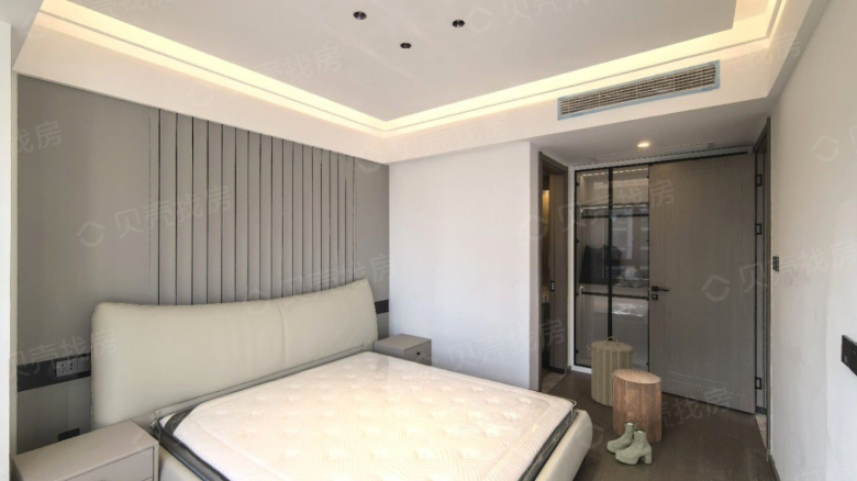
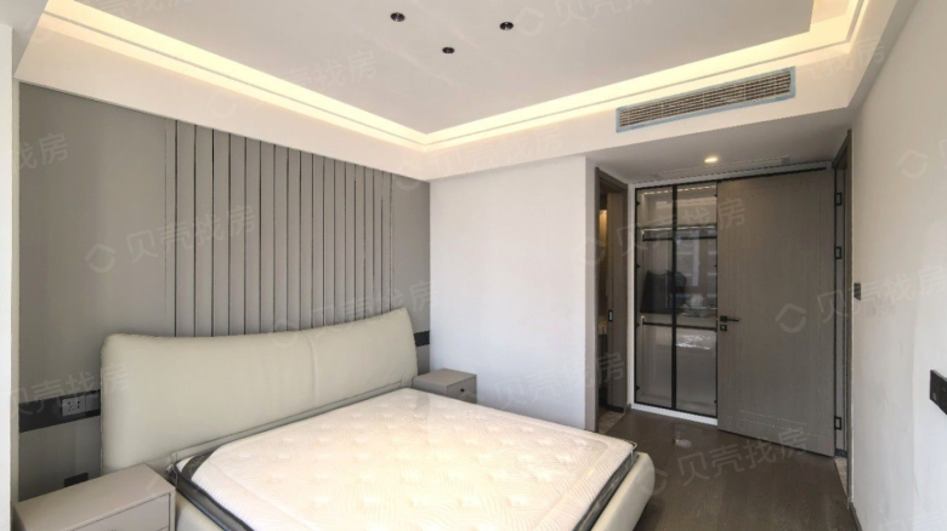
- stool (636, 403)
- boots (628, 440)
- laundry hamper (611, 368)
